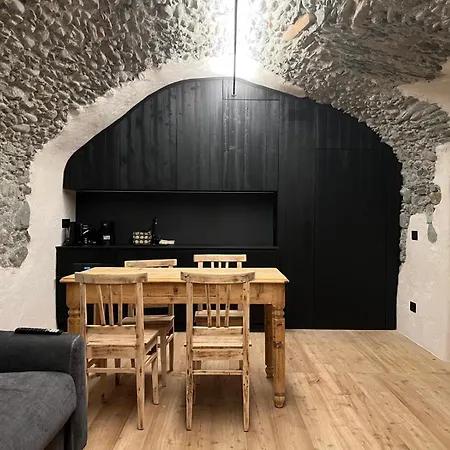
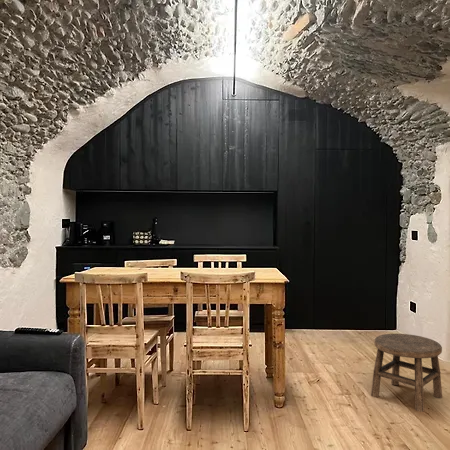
+ stool (408, 368)
